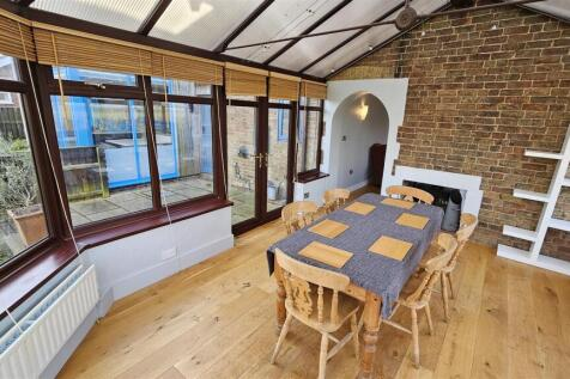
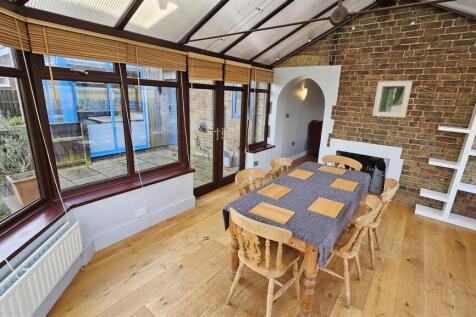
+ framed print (391, 99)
